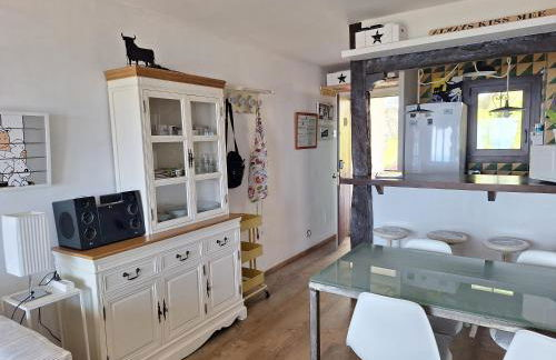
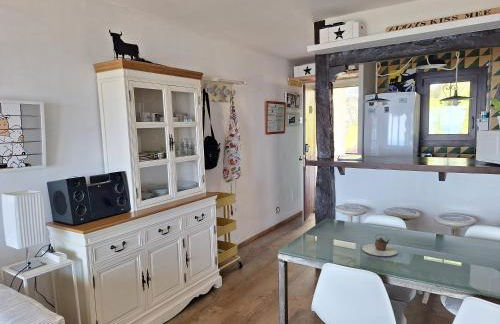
+ teapot (379, 242)
